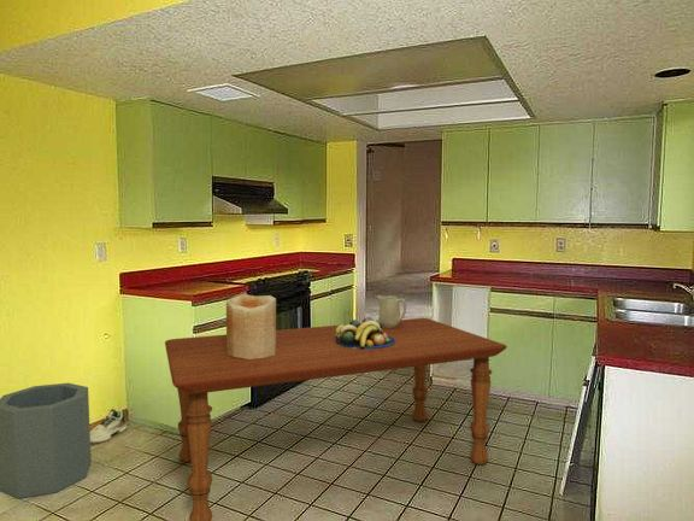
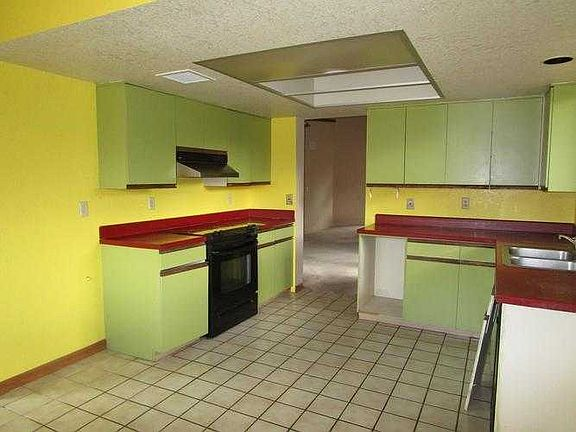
- pitcher (389, 311)
- vase (252, 324)
- shoe (106, 425)
- fruit bowl (365, 329)
- trash can (45, 435)
- dining table (330, 376)
